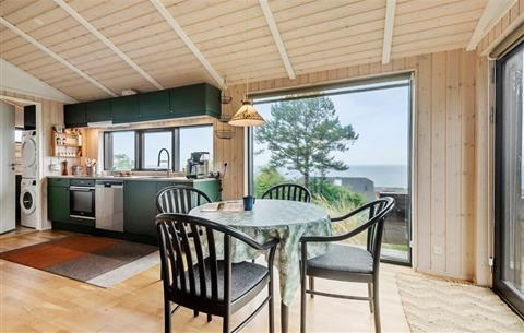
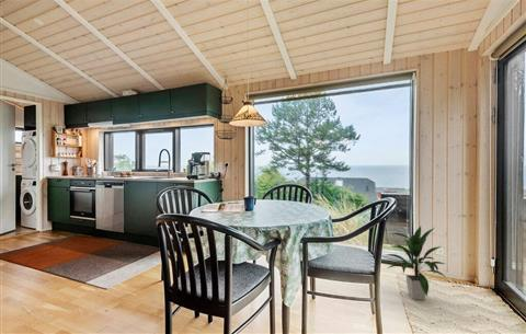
+ indoor plant (415, 262)
